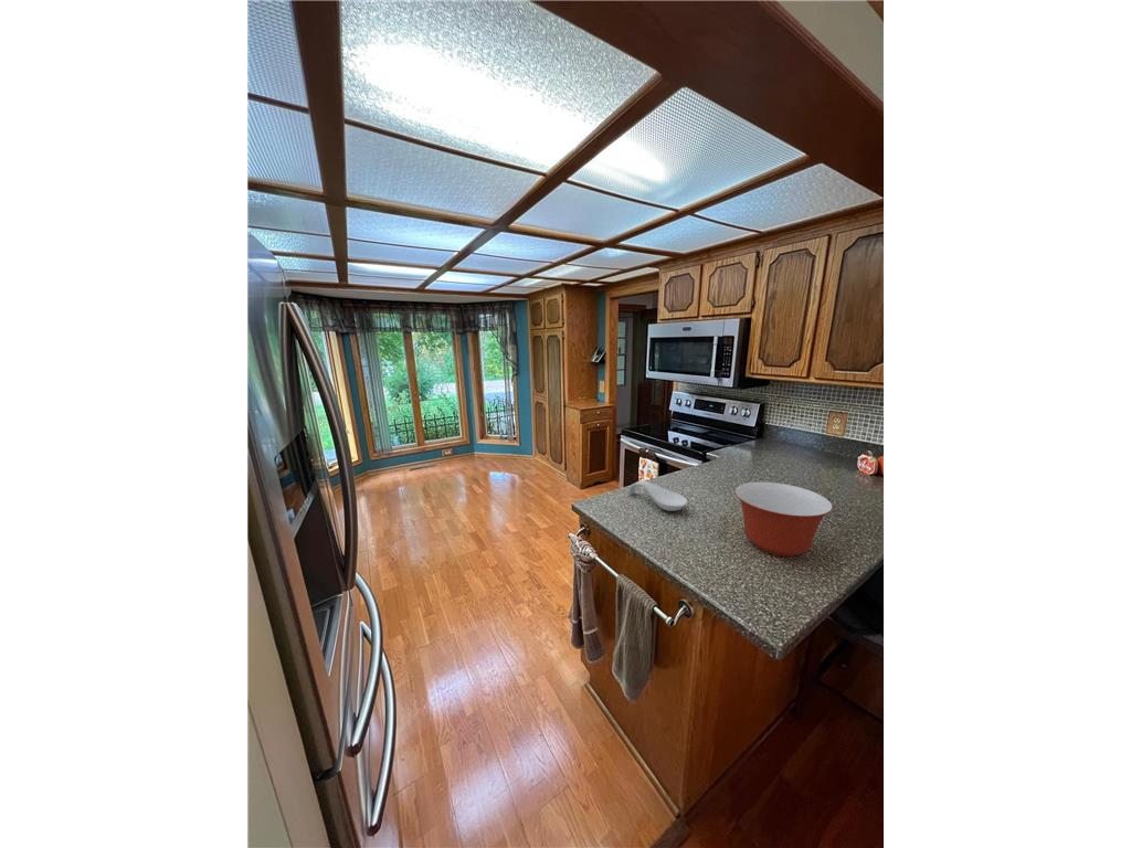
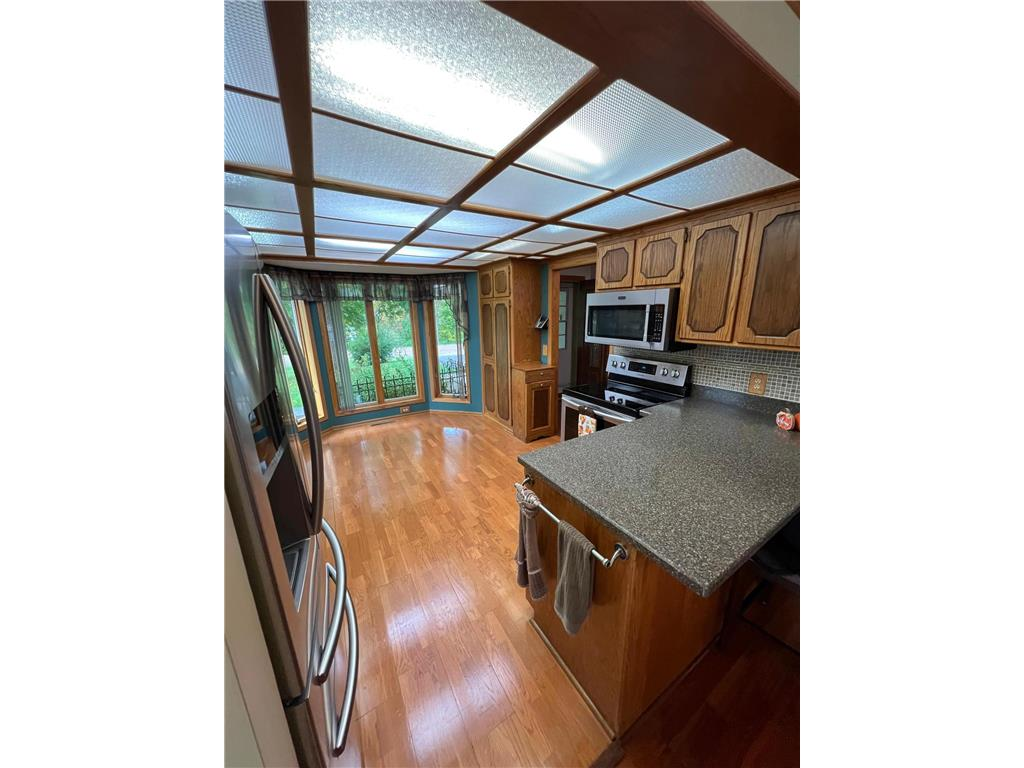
- spoon rest (655, 495)
- mixing bowl (778, 521)
